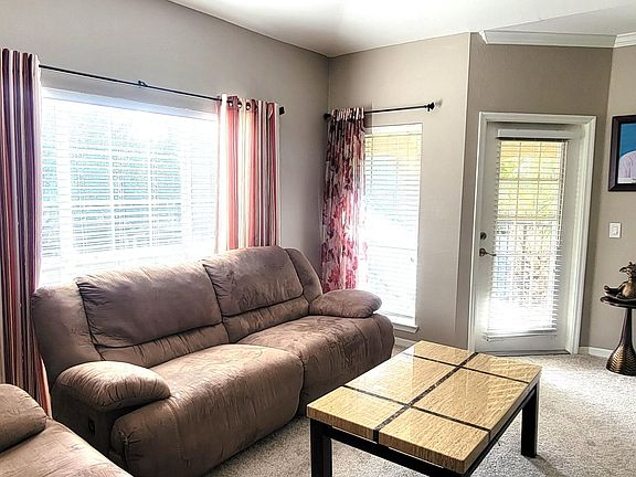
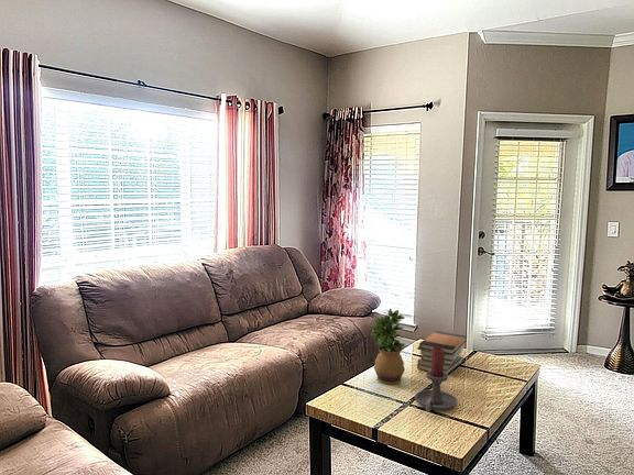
+ book stack (444, 350)
+ potted plant (385, 344)
+ candle holder (435, 377)
